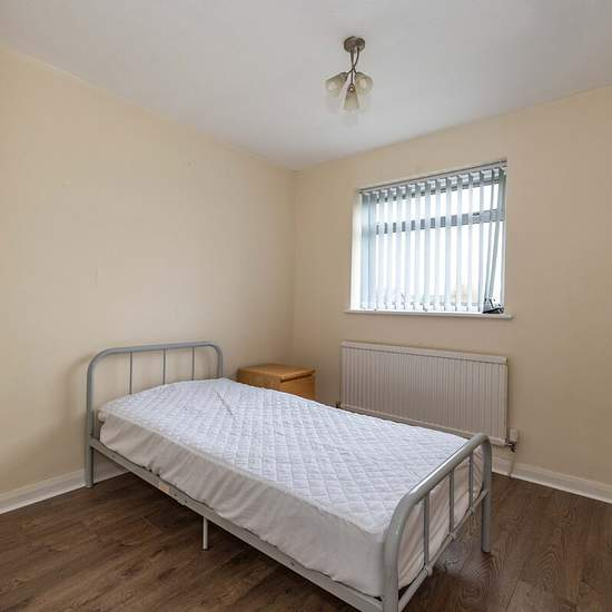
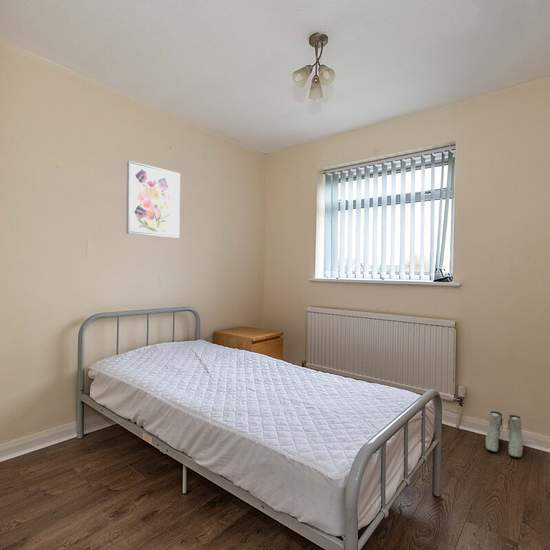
+ wall art (154, 201)
+ boots (507, 429)
